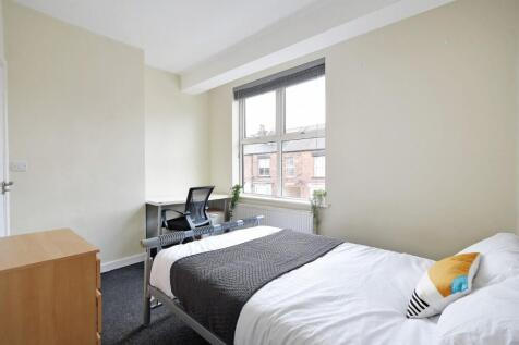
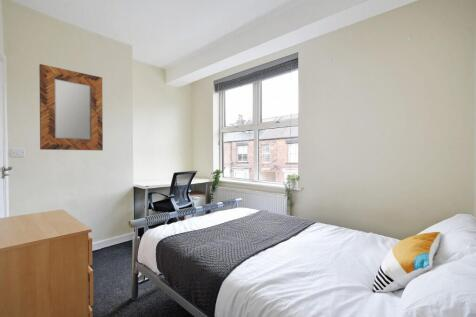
+ home mirror (73, 110)
